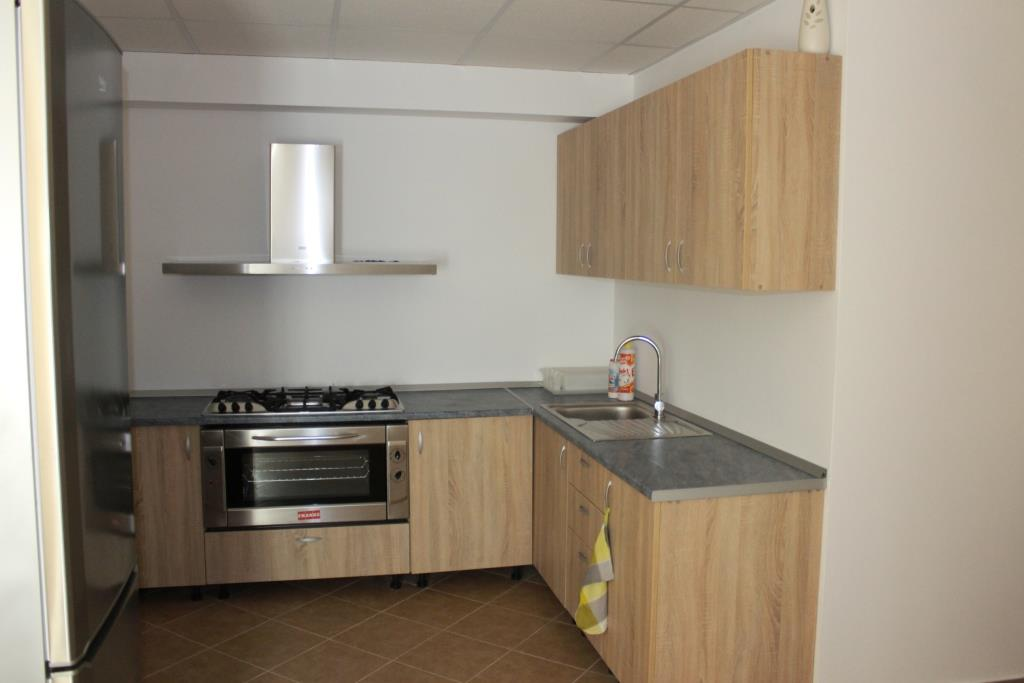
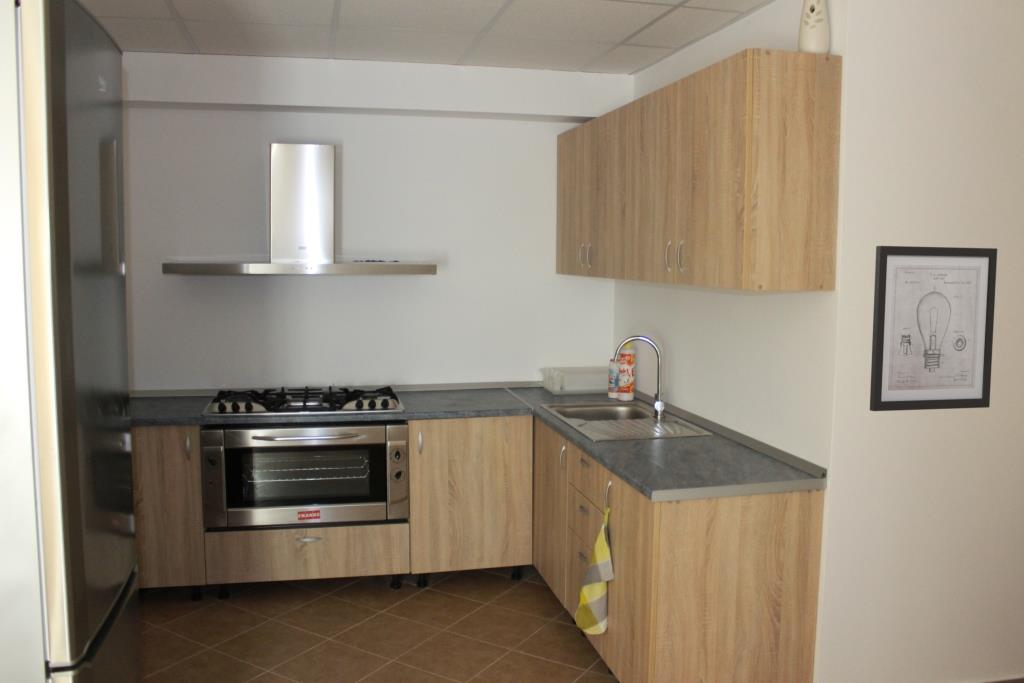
+ wall art (934, 328)
